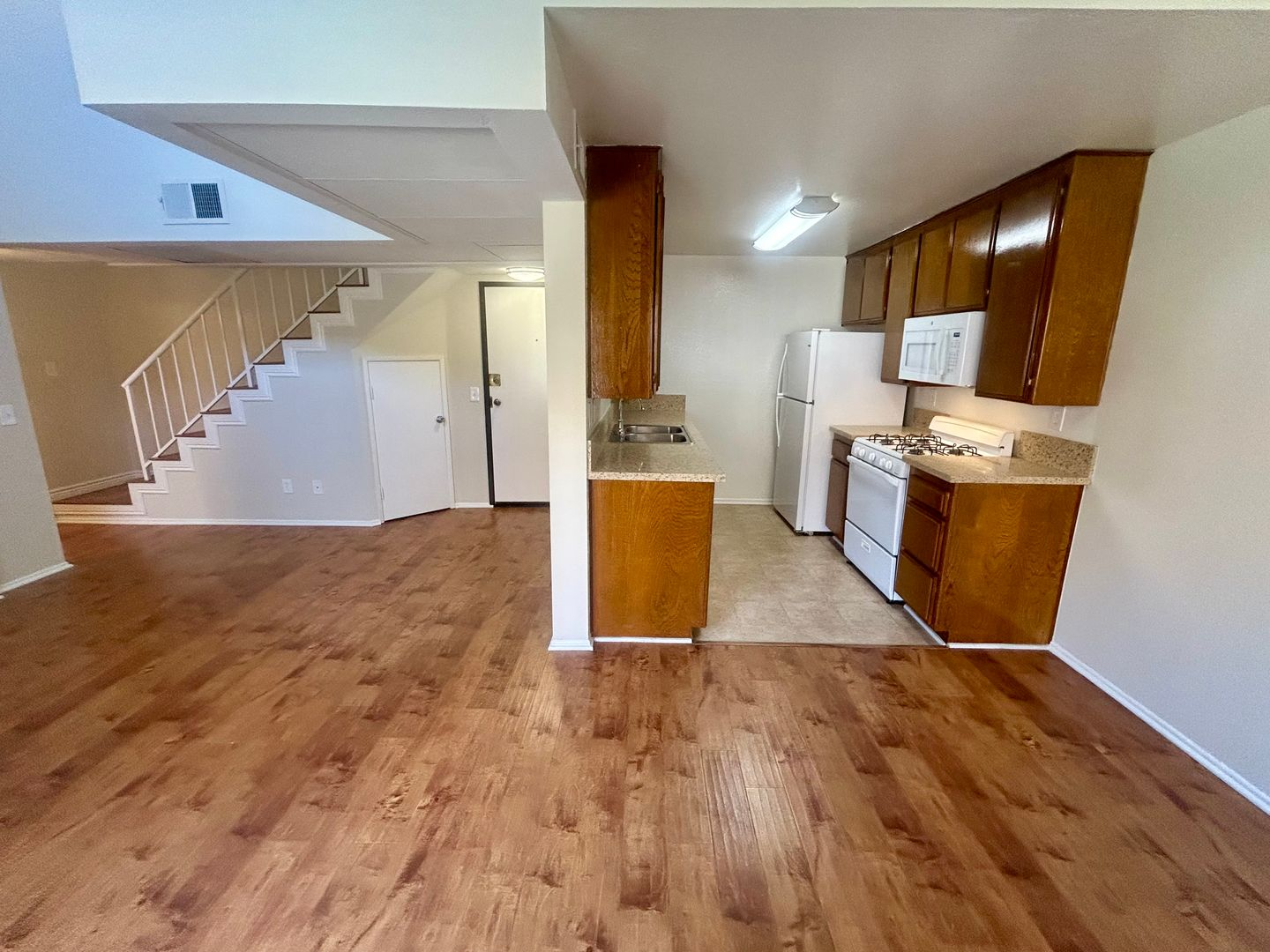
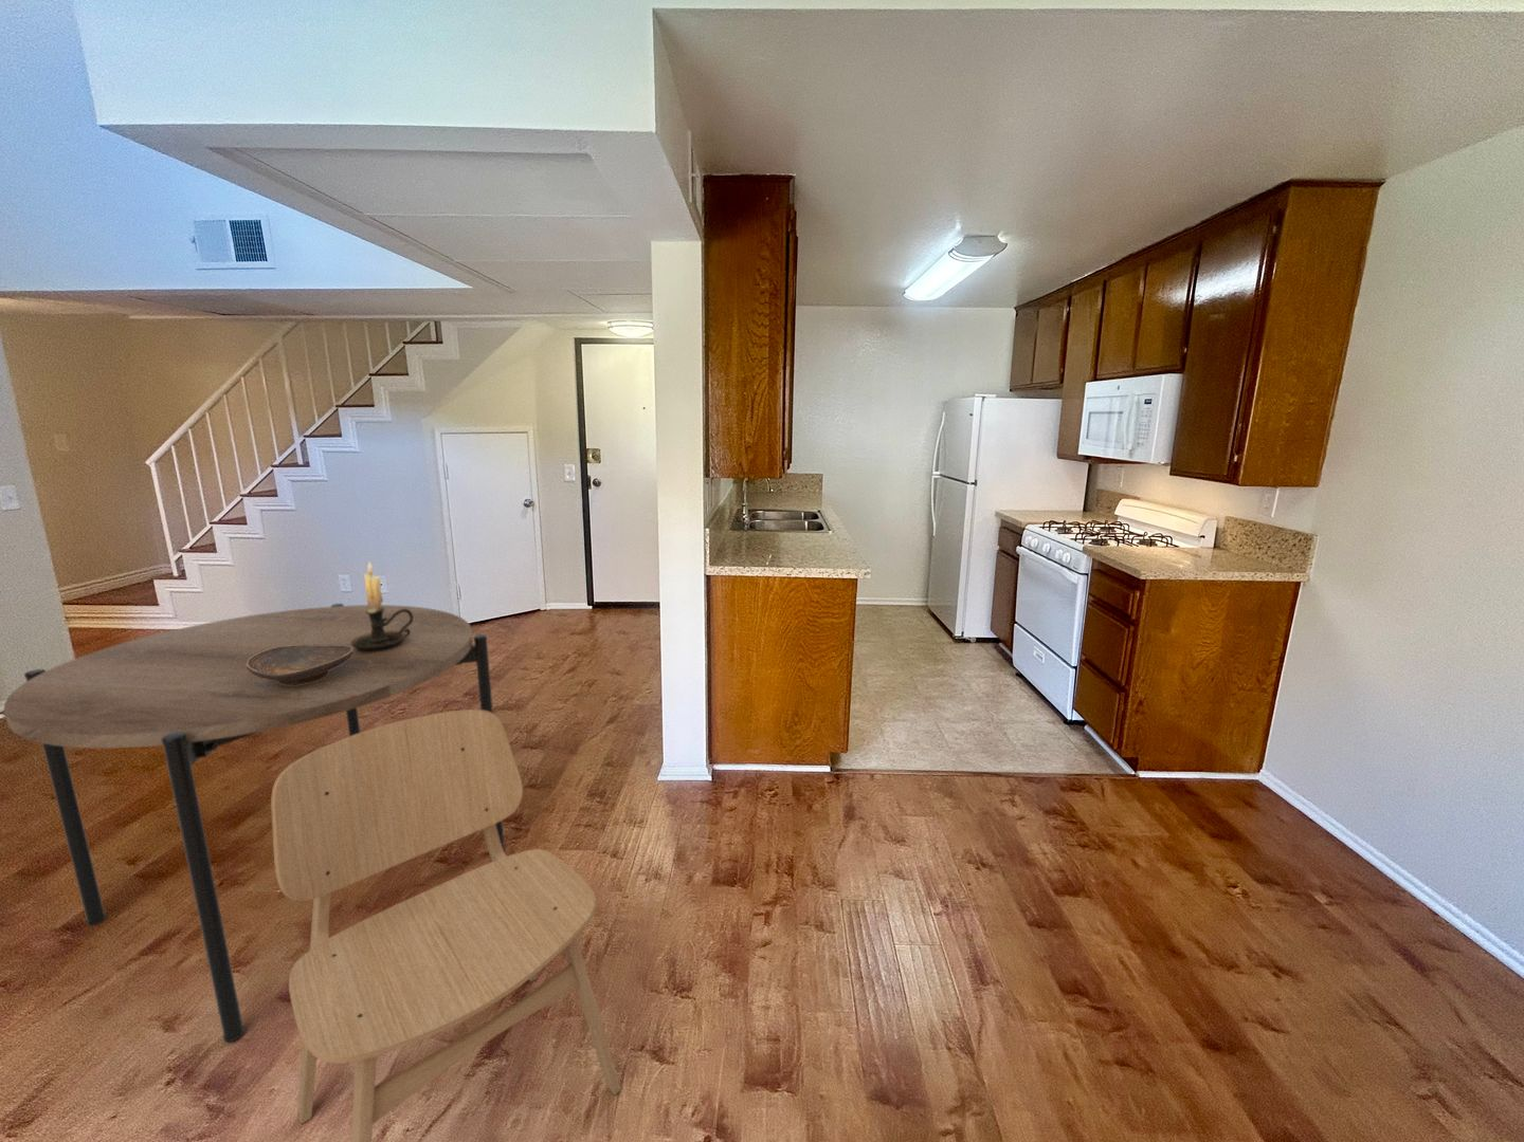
+ dining chair (445, 944)
+ decorative bowl (304, 665)
+ dining table (286, 726)
+ candle holder (382, 601)
